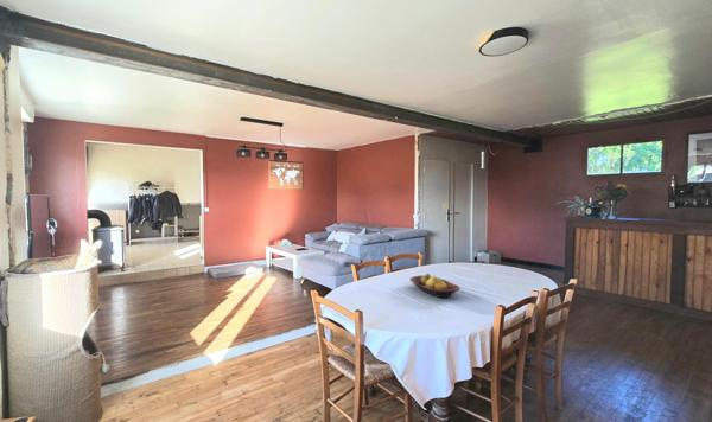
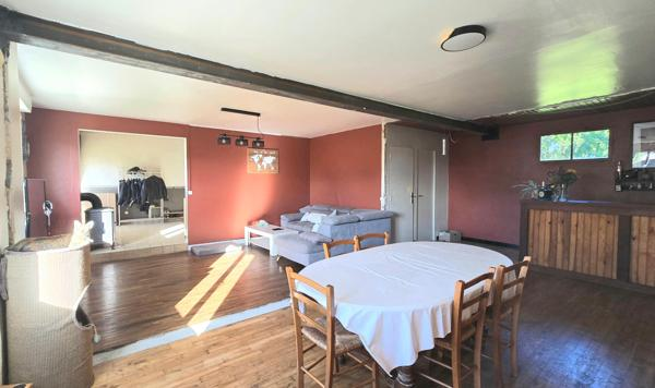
- fruit bowl (433, 283)
